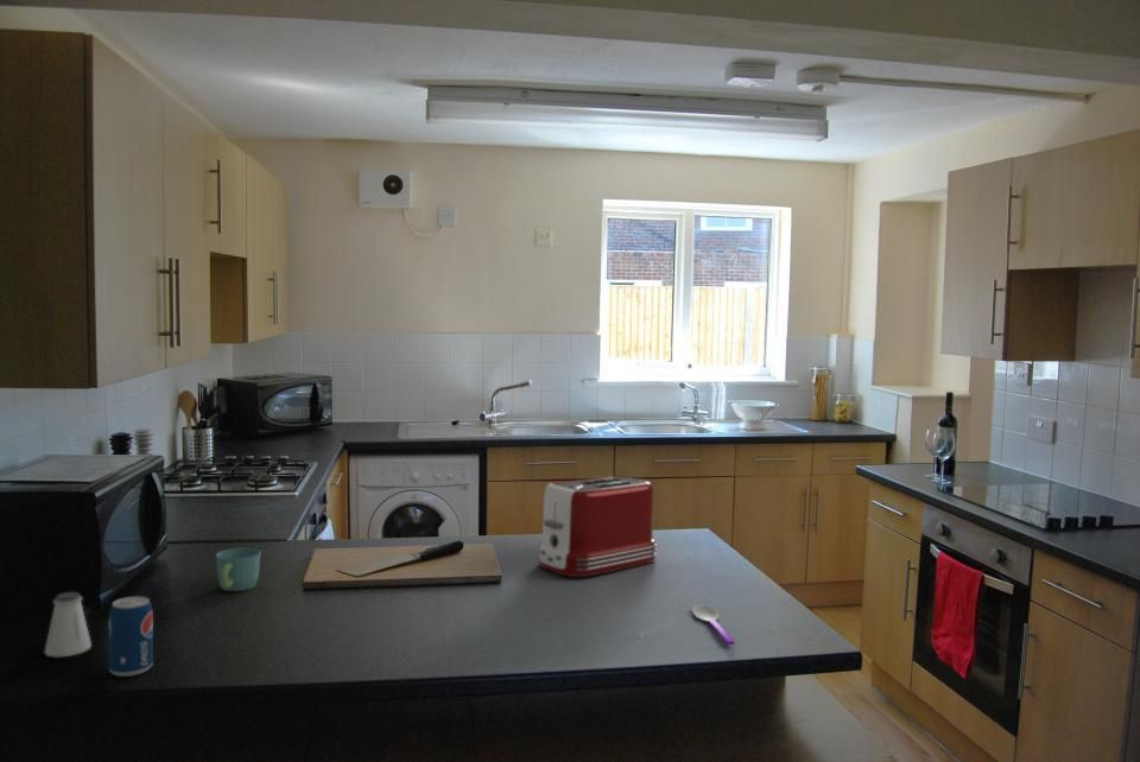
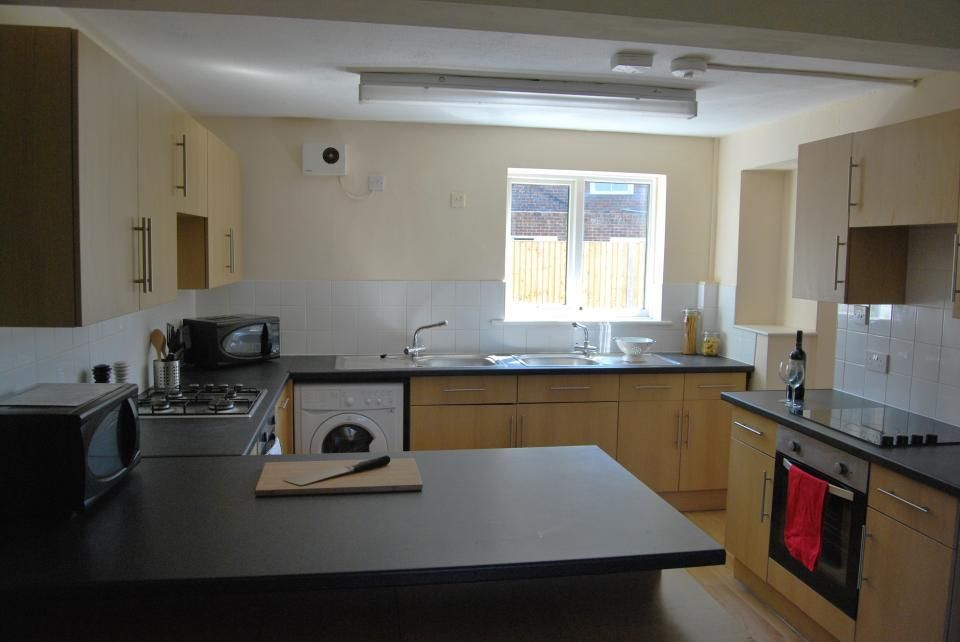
- mug (235, 571)
- beverage can (131, 635)
- saltshaker (68, 622)
- spoon (714, 623)
- toaster (598, 522)
